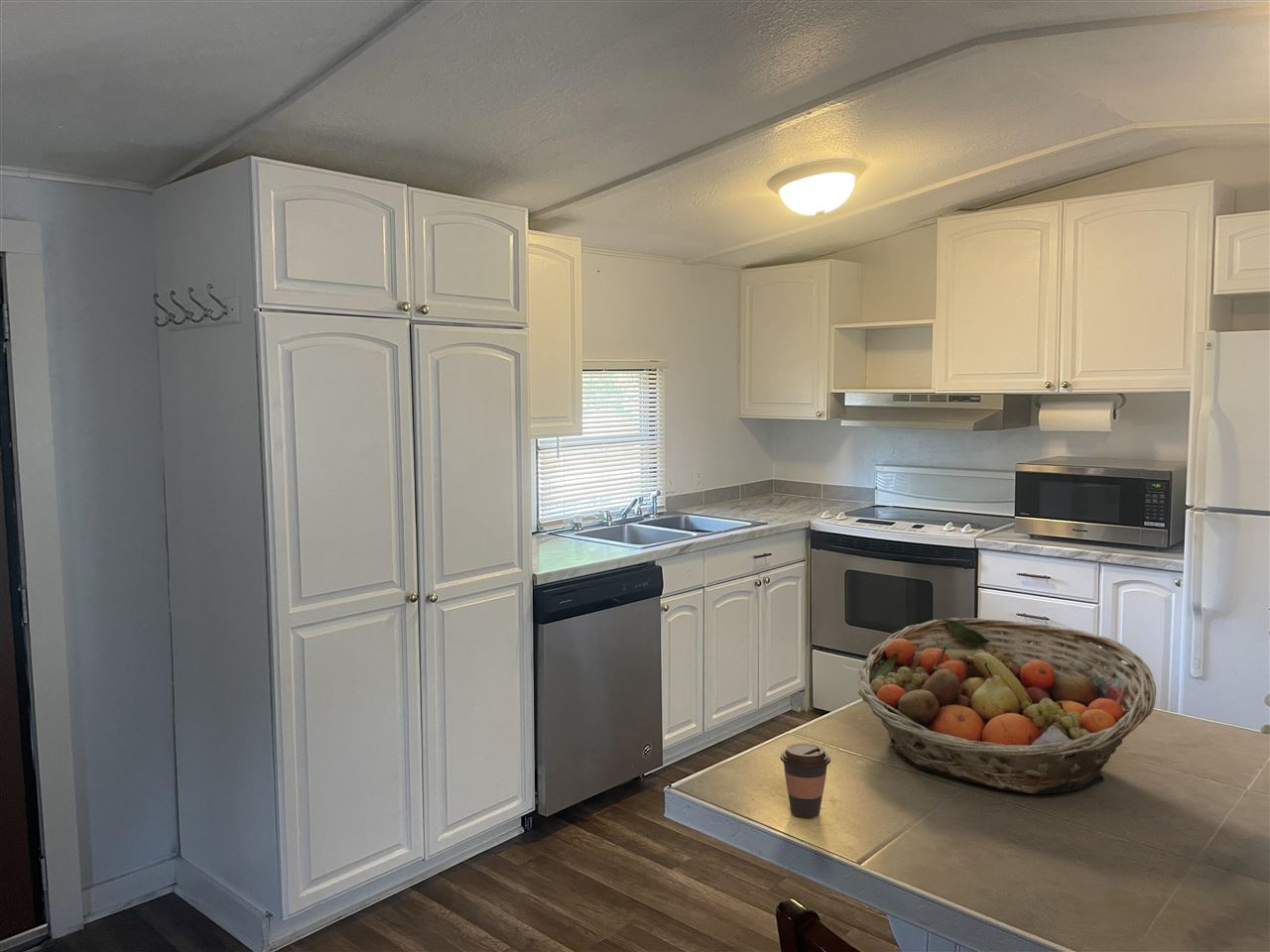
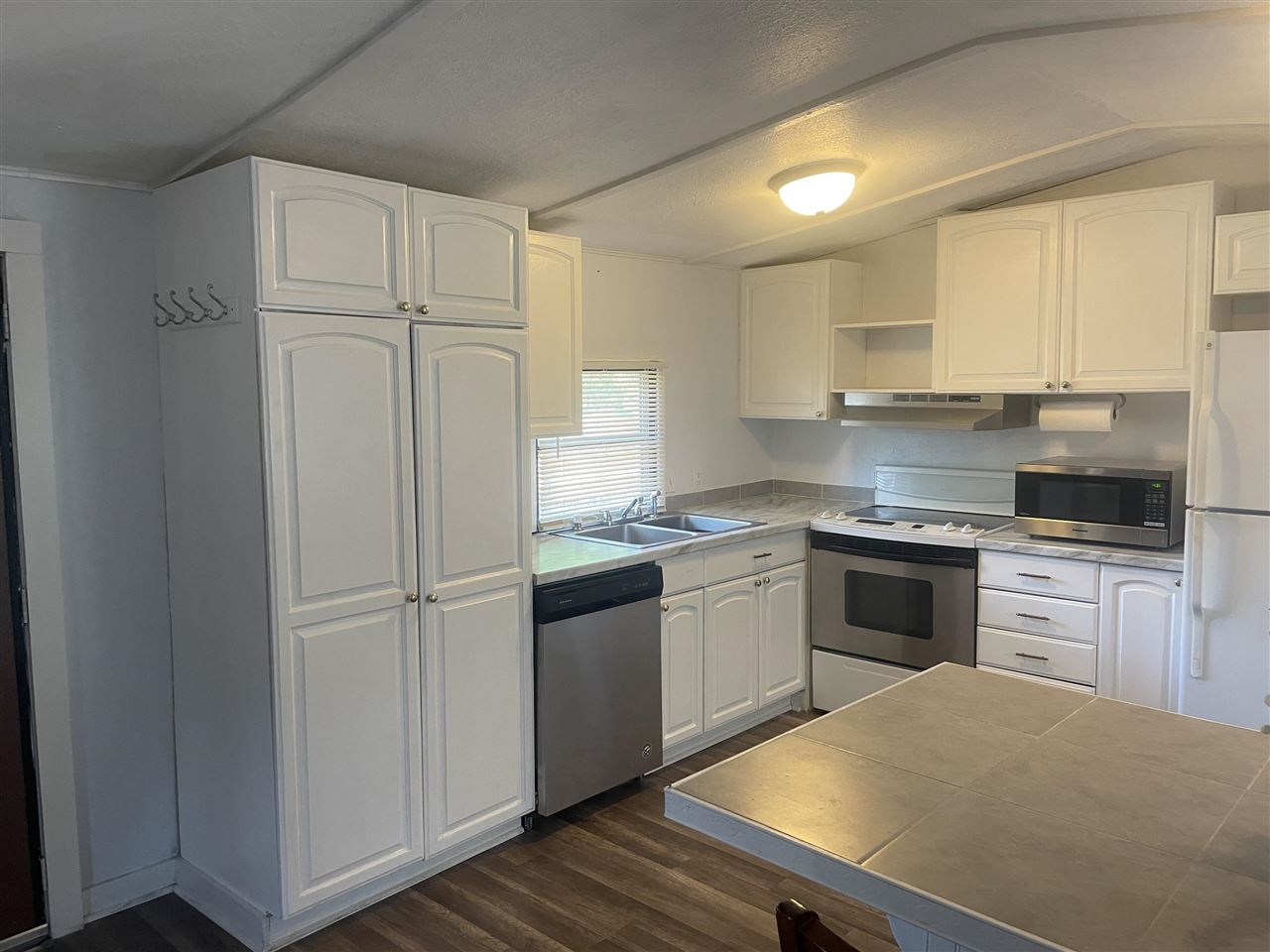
- fruit basket (996, 698)
- coffee cup (805, 780)
